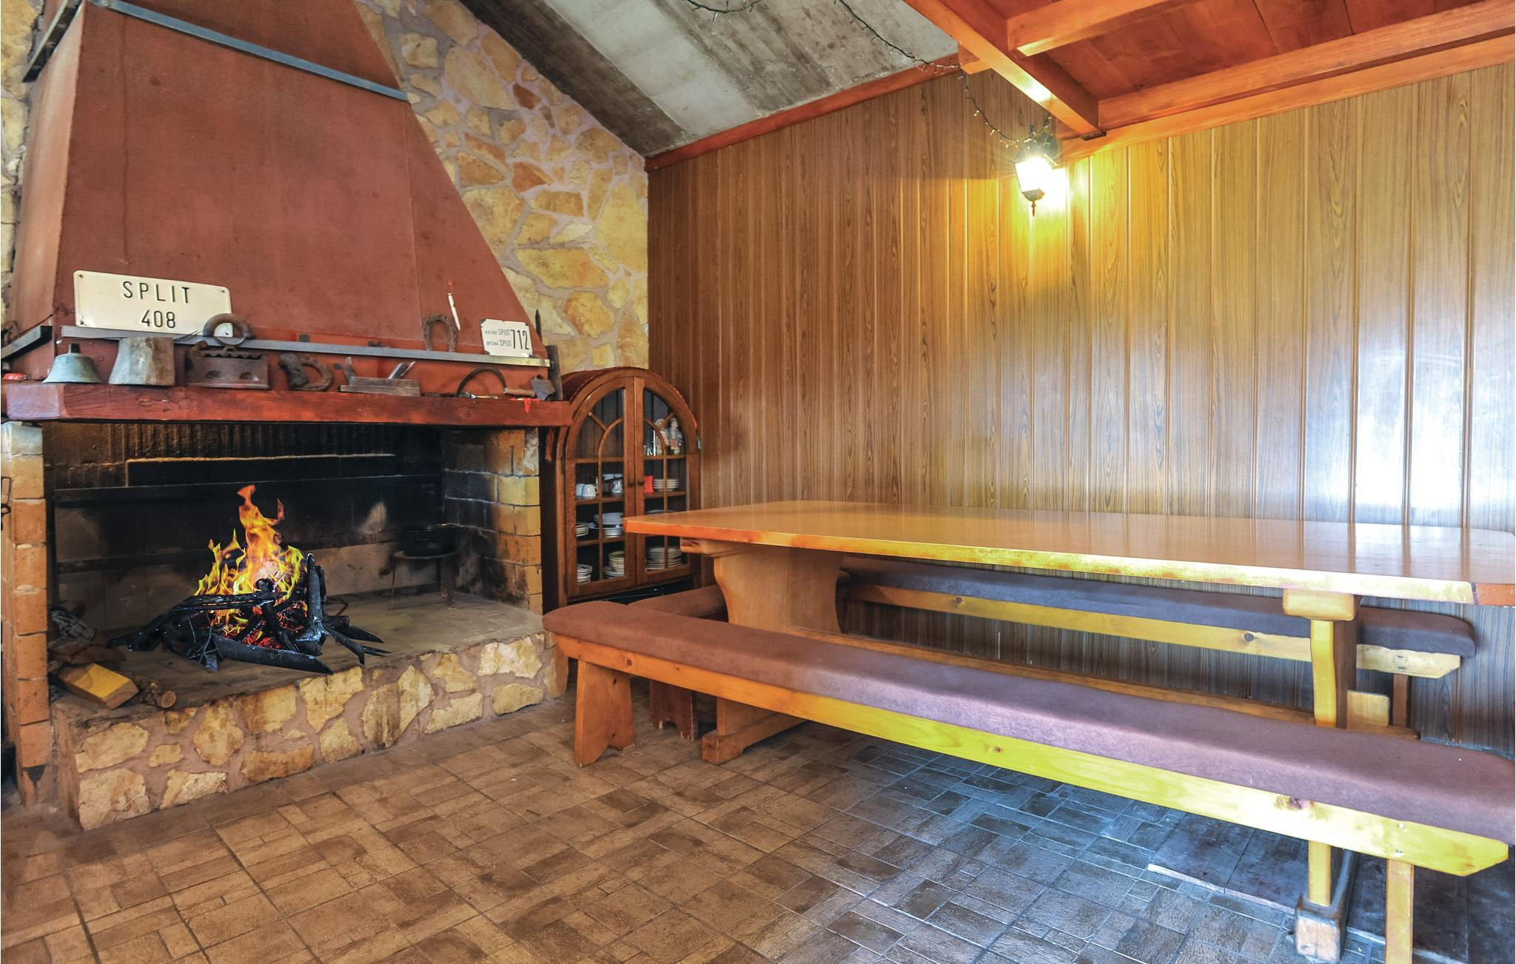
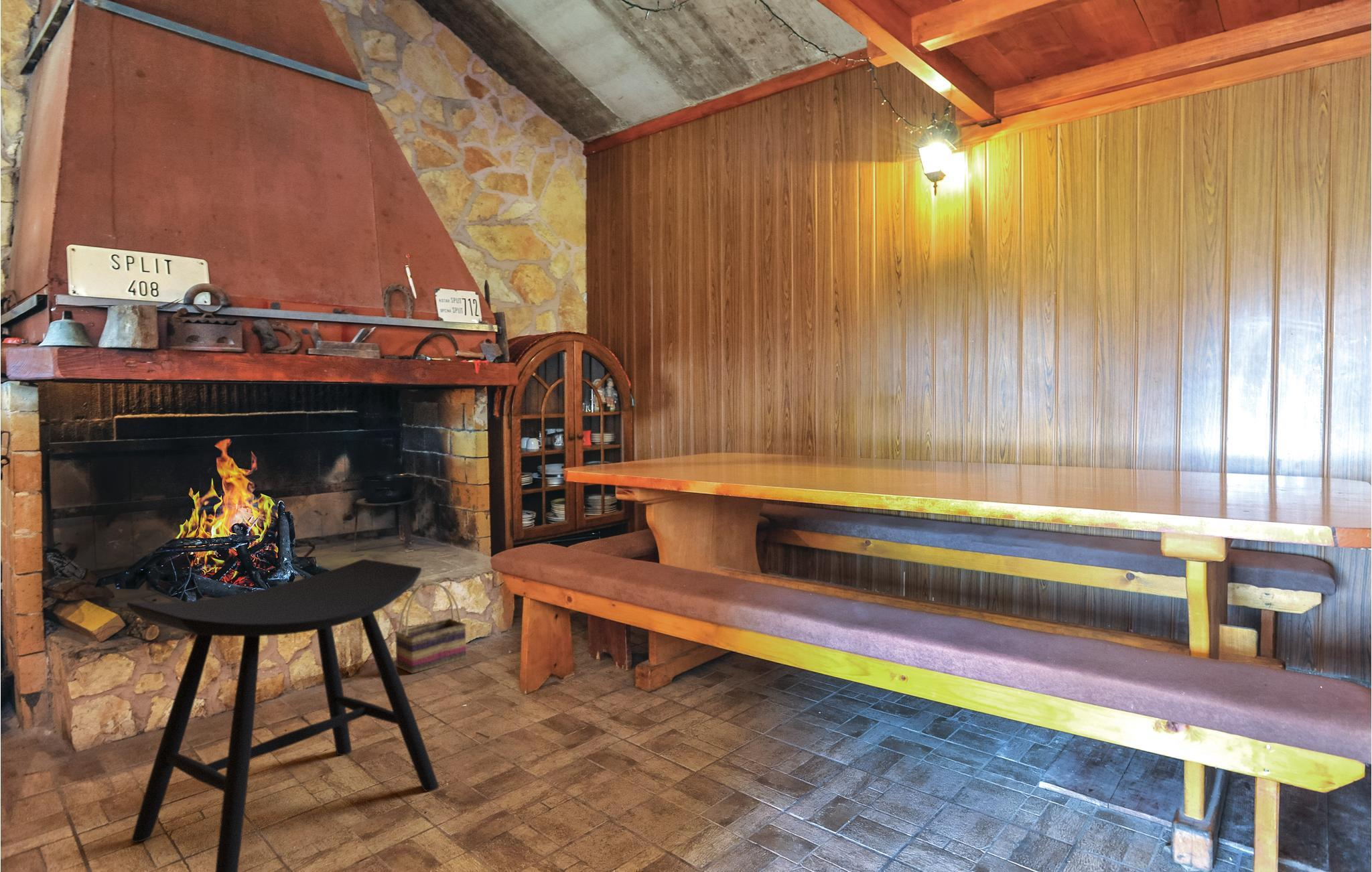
+ basket (431, 623)
+ stool (302, 727)
